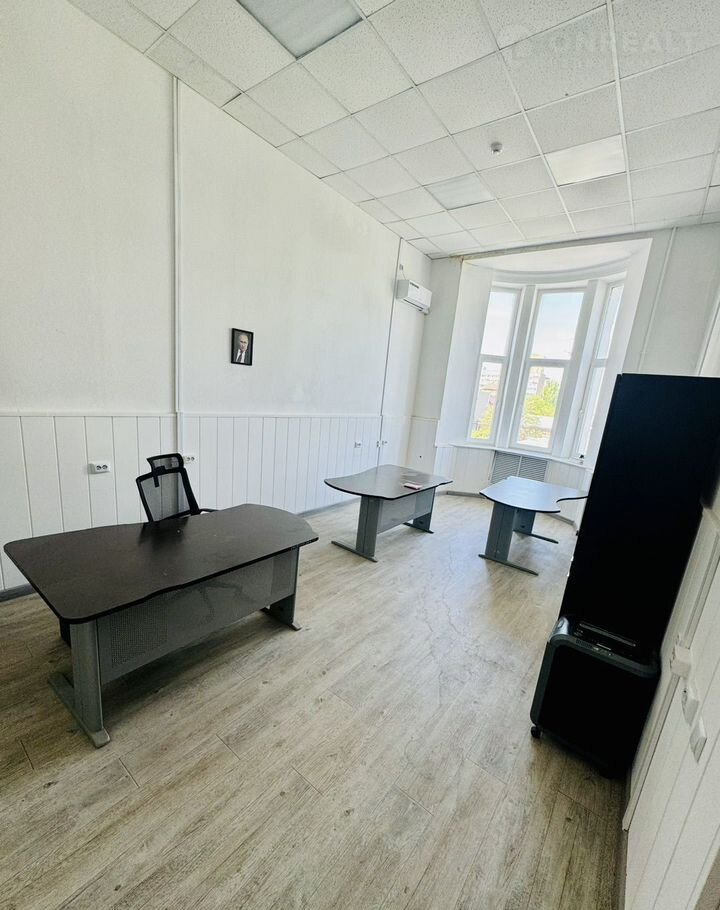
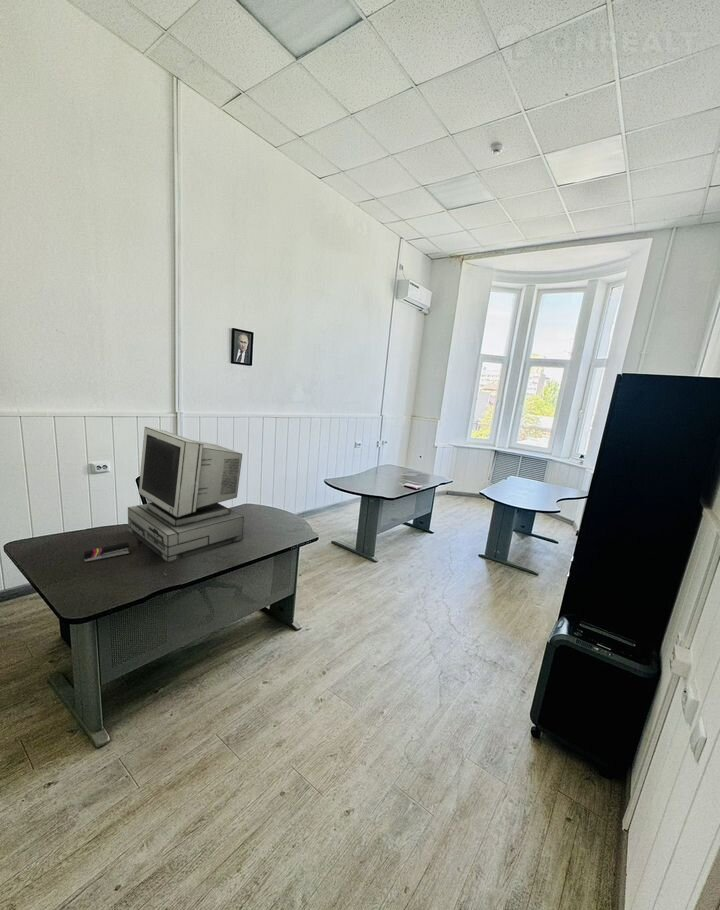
+ stapler (107, 551)
+ monitor (190, 484)
